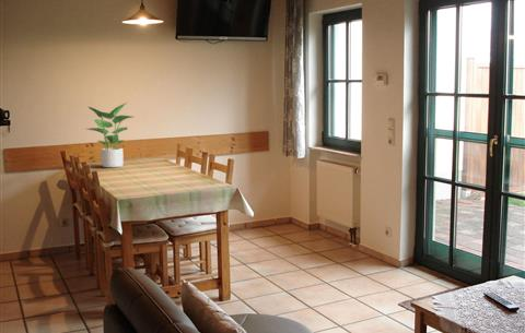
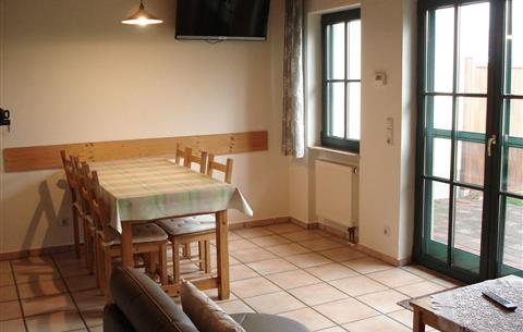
- potted plant (107, 135)
